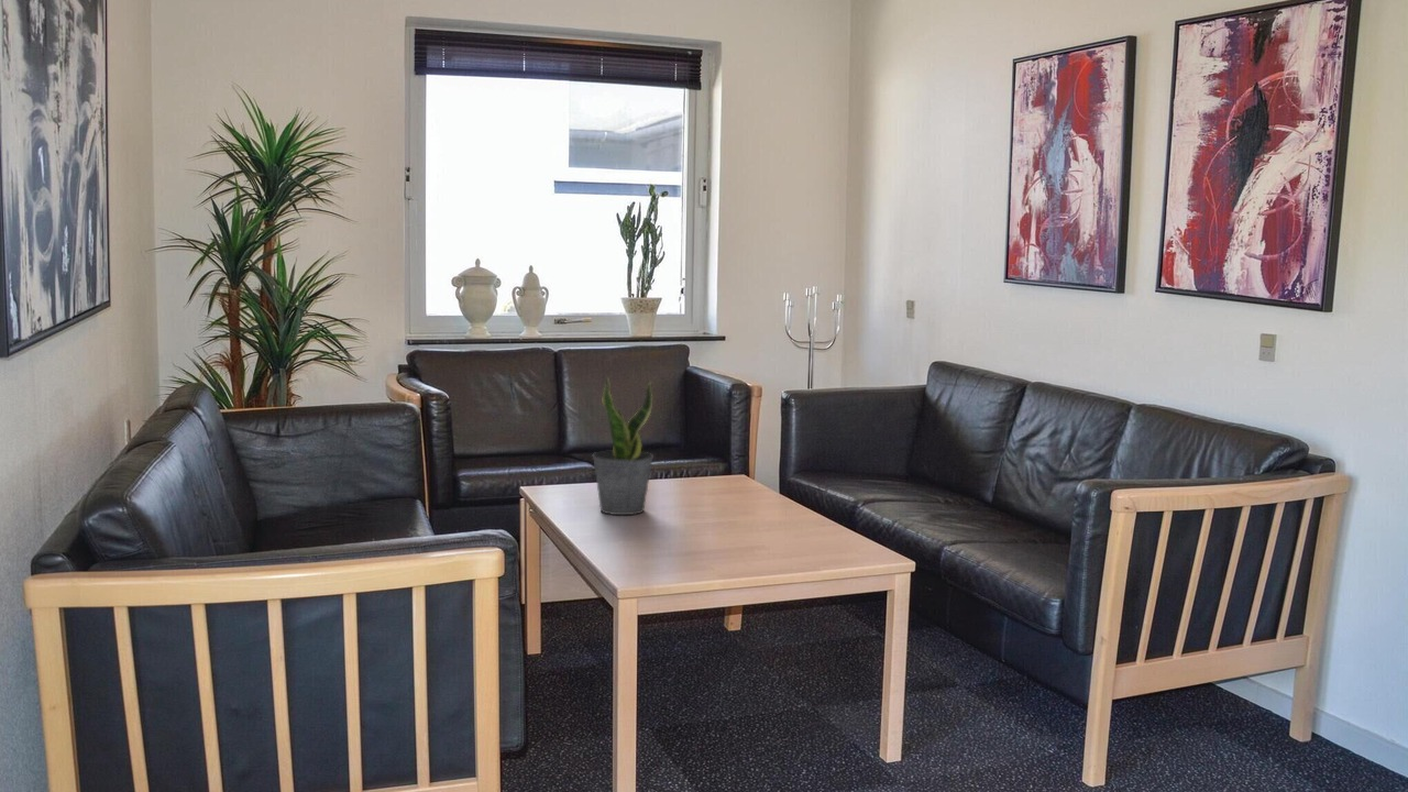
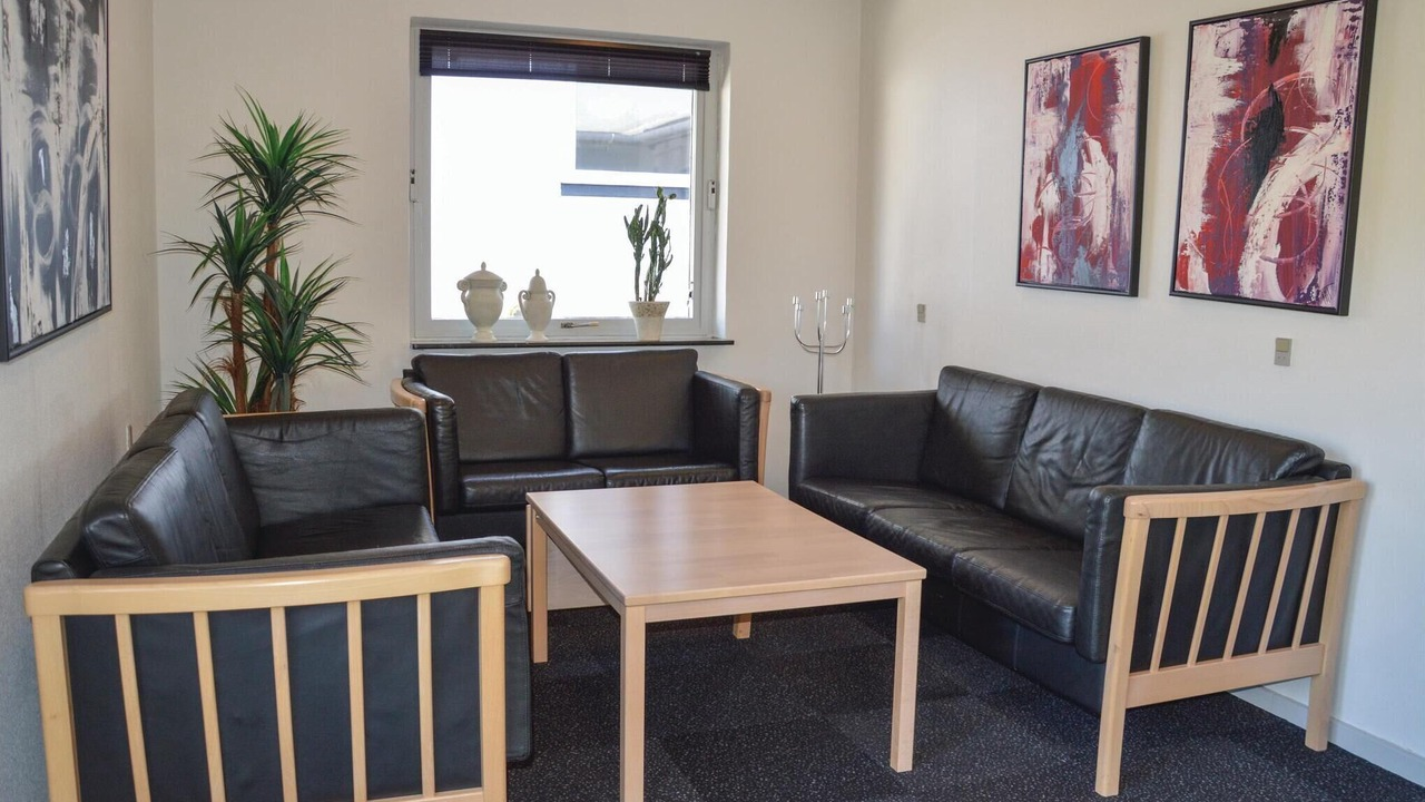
- potted plant (623, 442)
